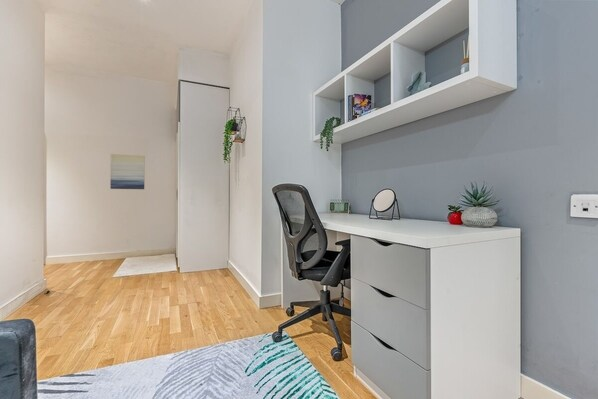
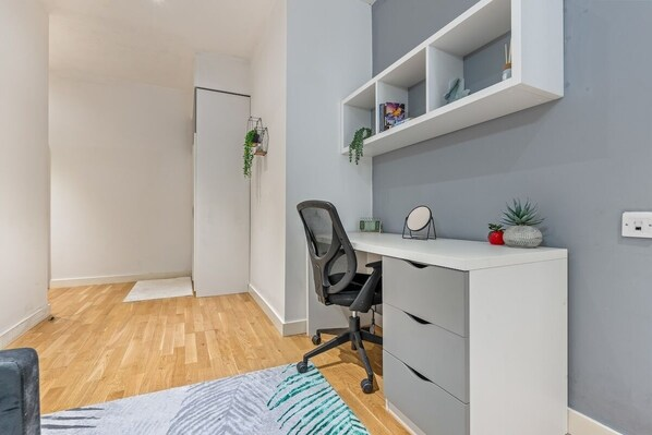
- wall art (127, 172)
